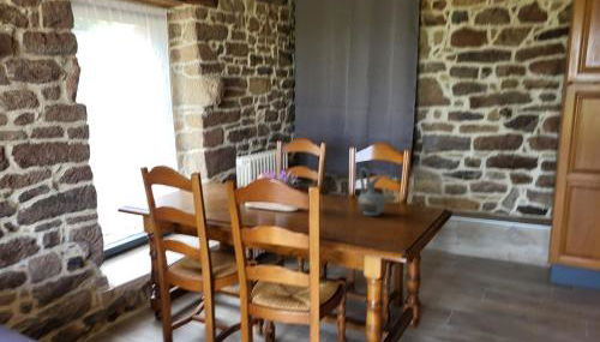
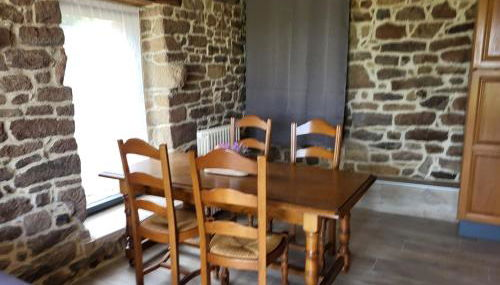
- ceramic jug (371, 191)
